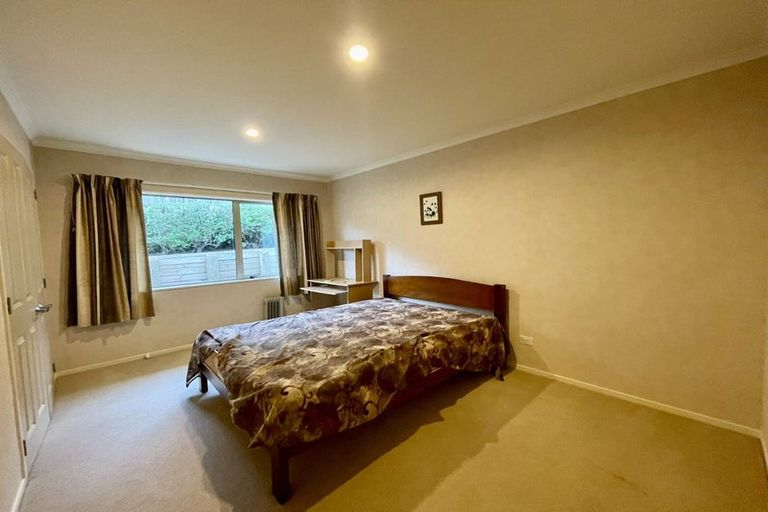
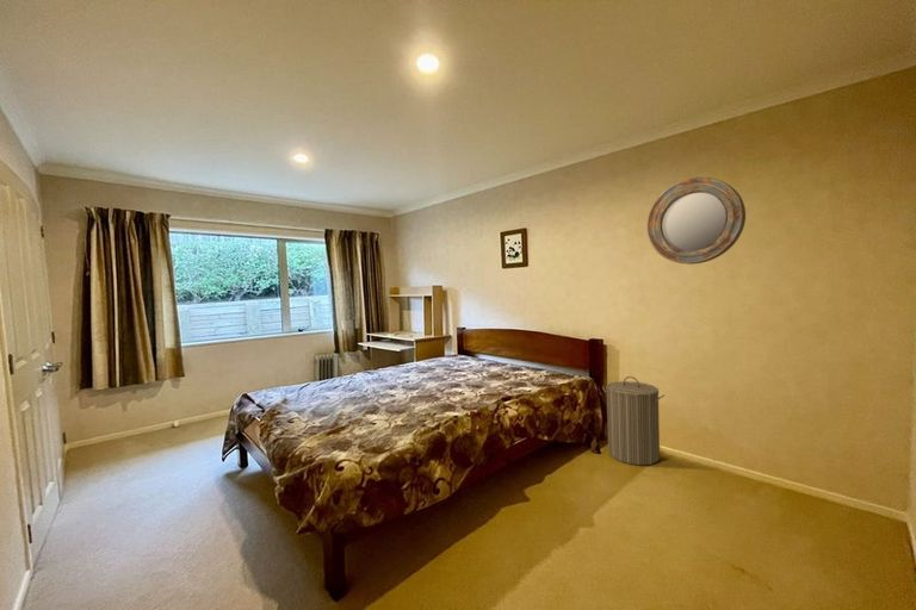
+ laundry hamper (632, 416)
+ home mirror (692, 220)
